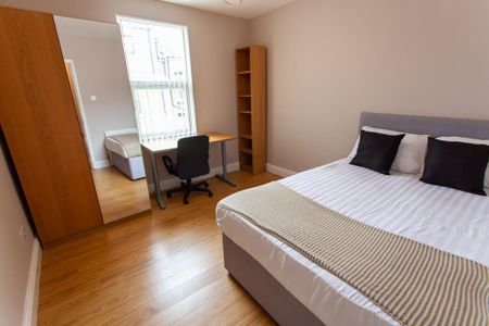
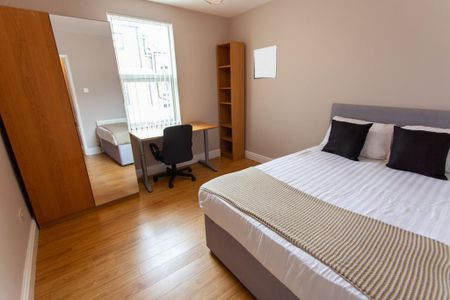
+ wall art (264, 63)
